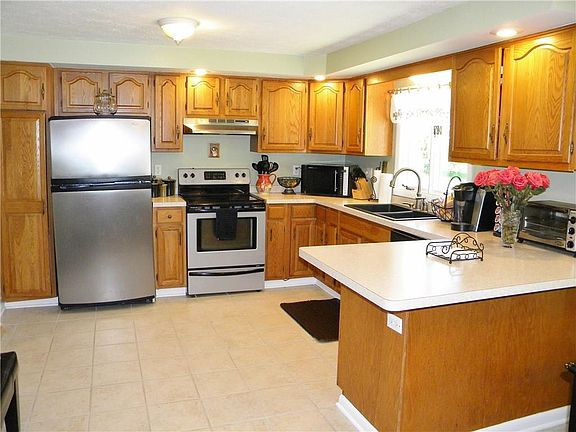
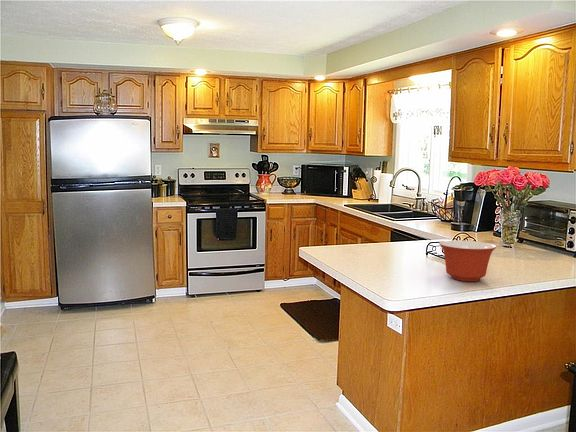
+ mixing bowl (466, 261)
